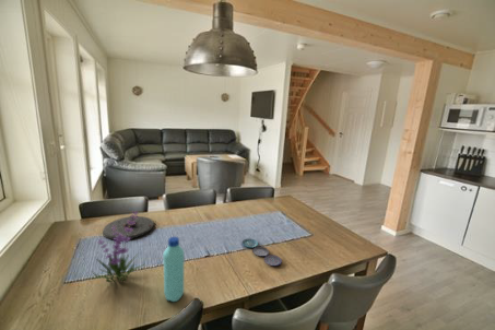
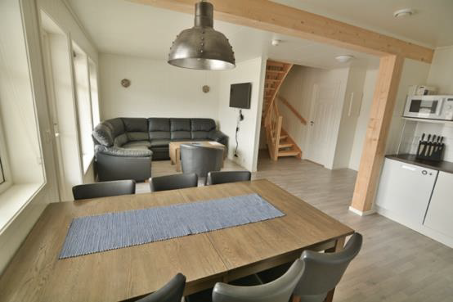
- plate (260, 251)
- plant (117, 247)
- water bottle (174, 268)
- plate (128, 224)
